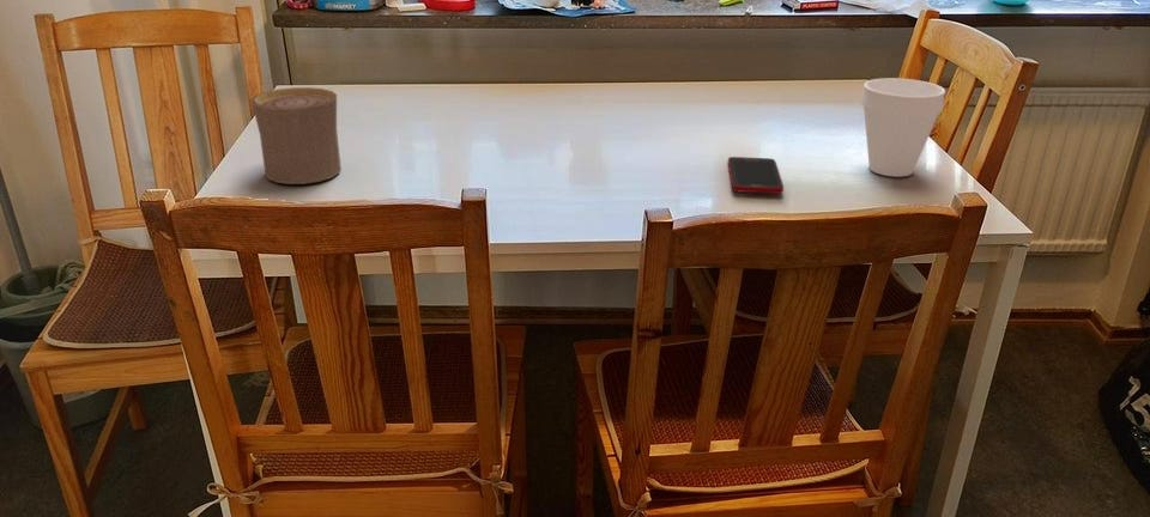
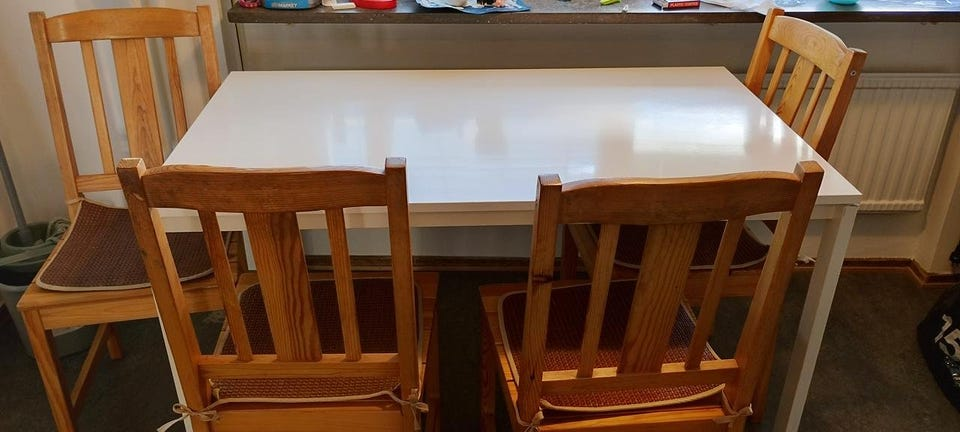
- cell phone (753, 175)
- cup (298, 134)
- cup (897, 128)
